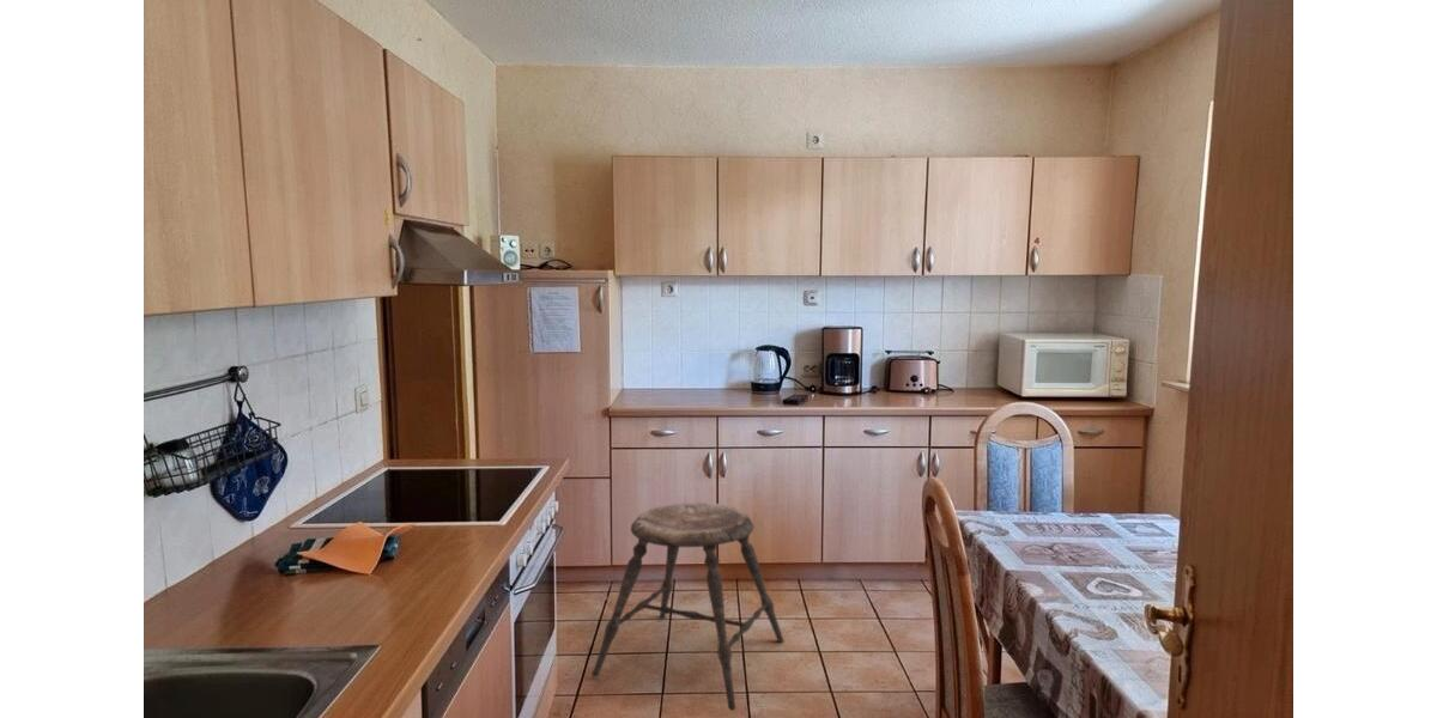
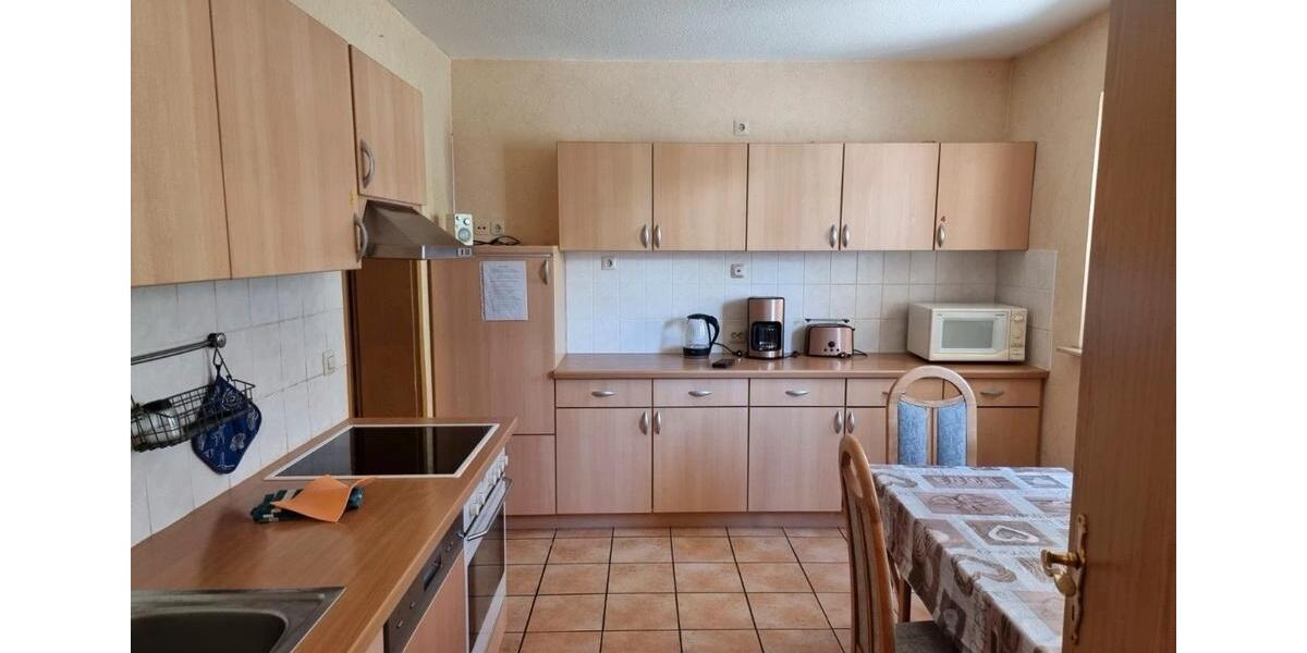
- stool (708, 588)
